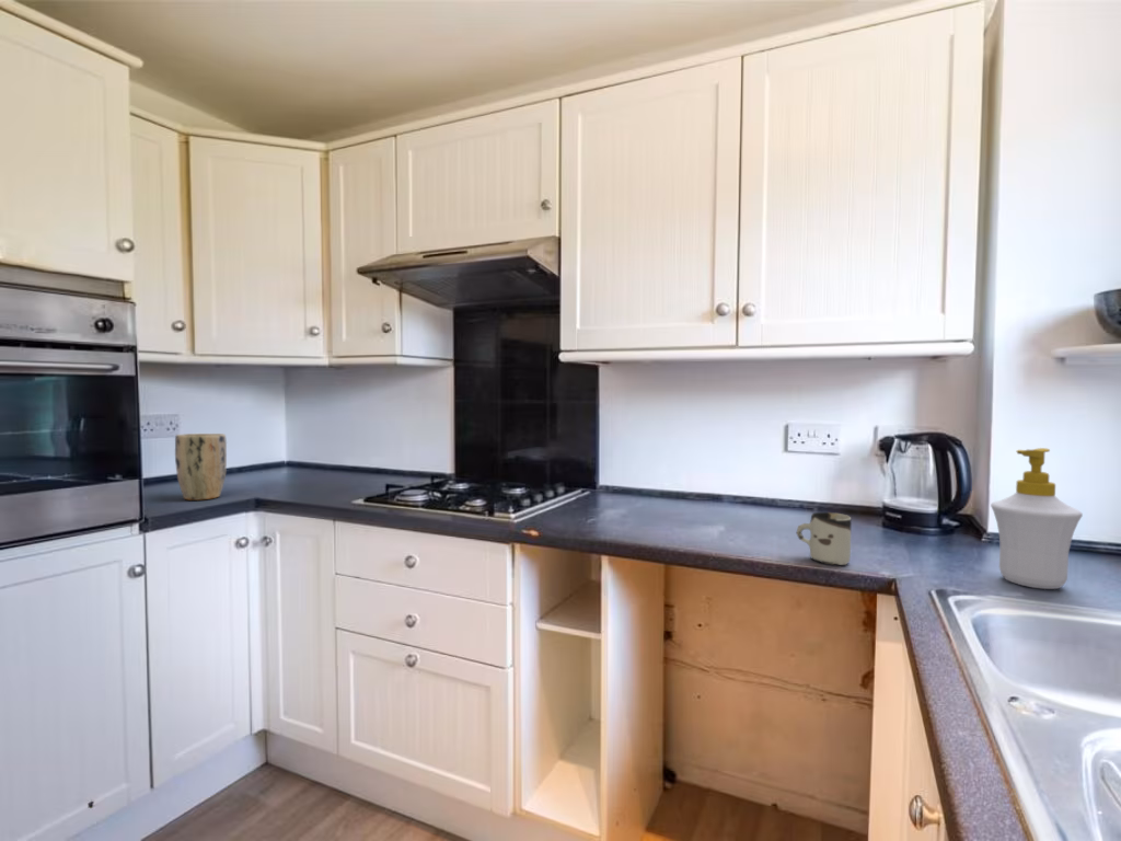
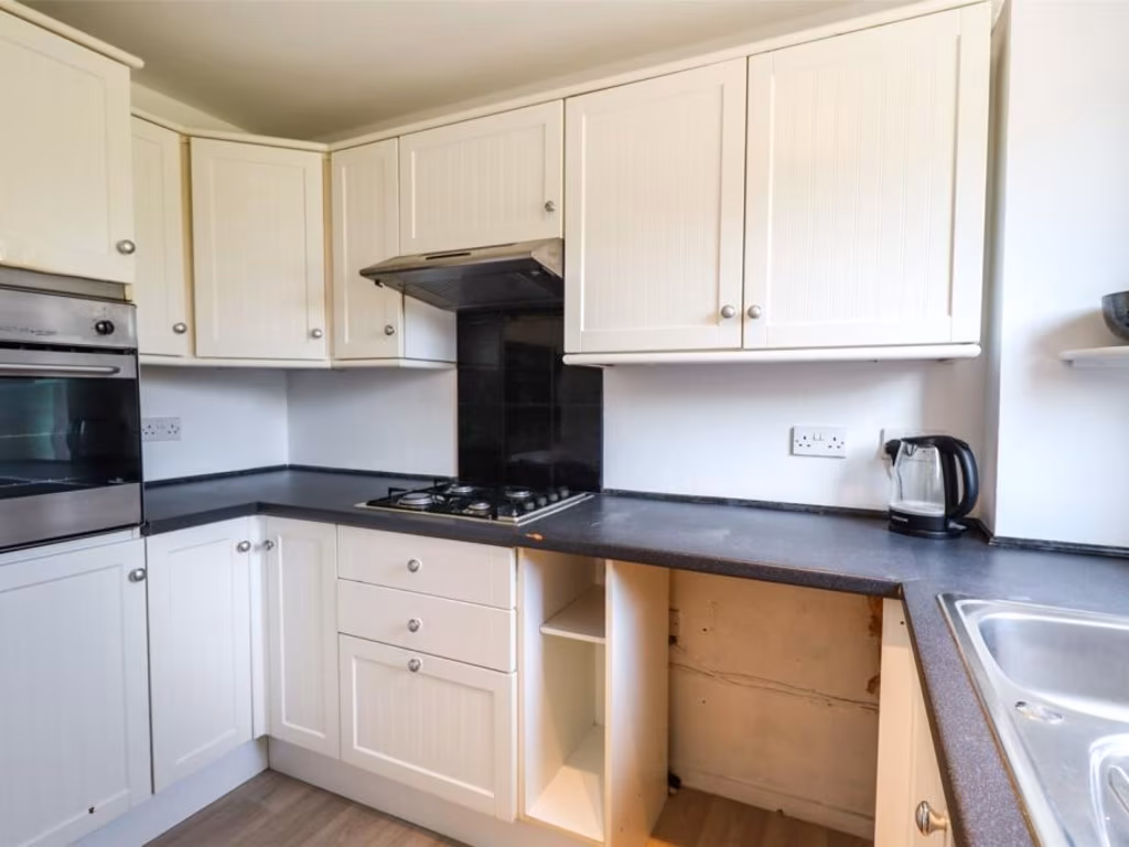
- plant pot (200, 465)
- cup (822, 537)
- soap bottle (1033, 516)
